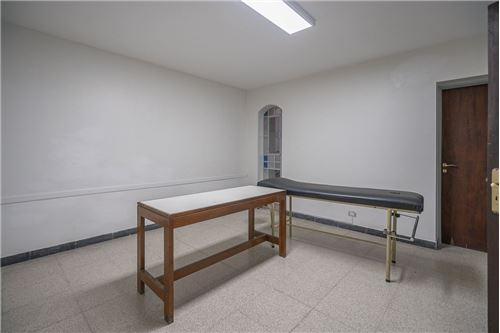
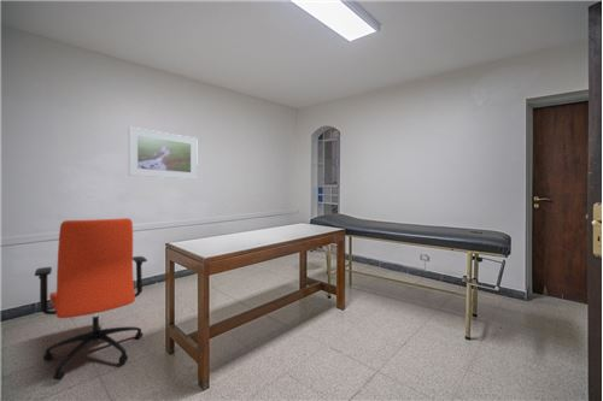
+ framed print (165, 155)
+ office chair (95, 284)
